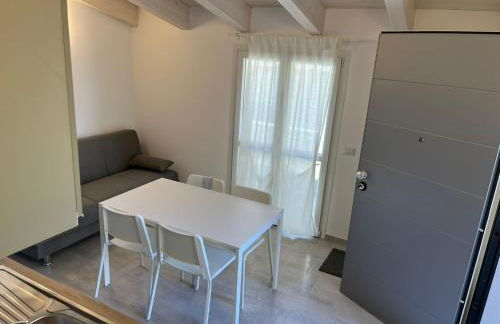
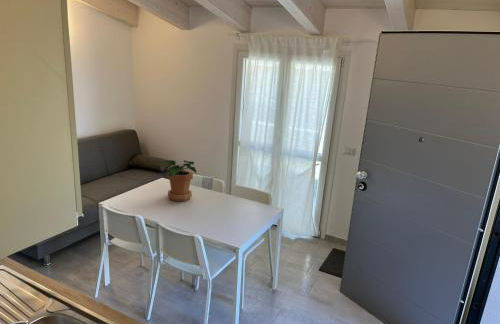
+ potted plant (176, 180)
